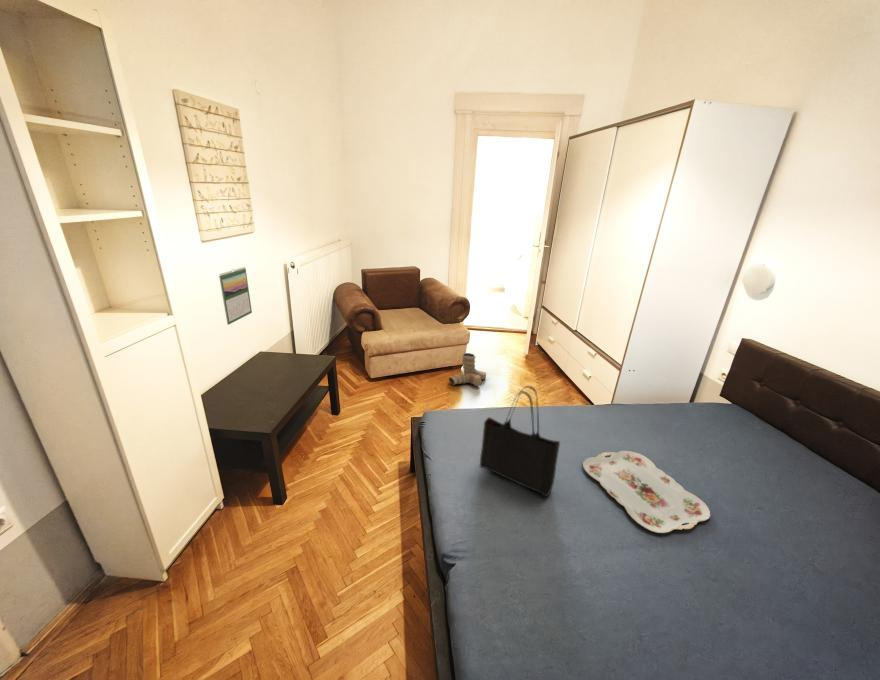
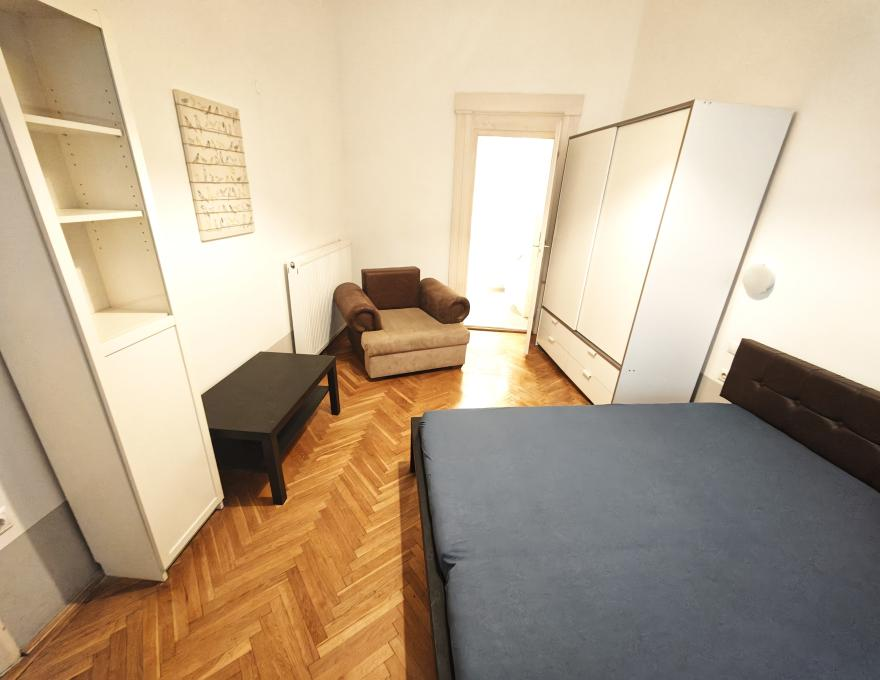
- serving tray (641, 486)
- boots (469, 370)
- tote bag (519, 437)
- calendar (236, 294)
